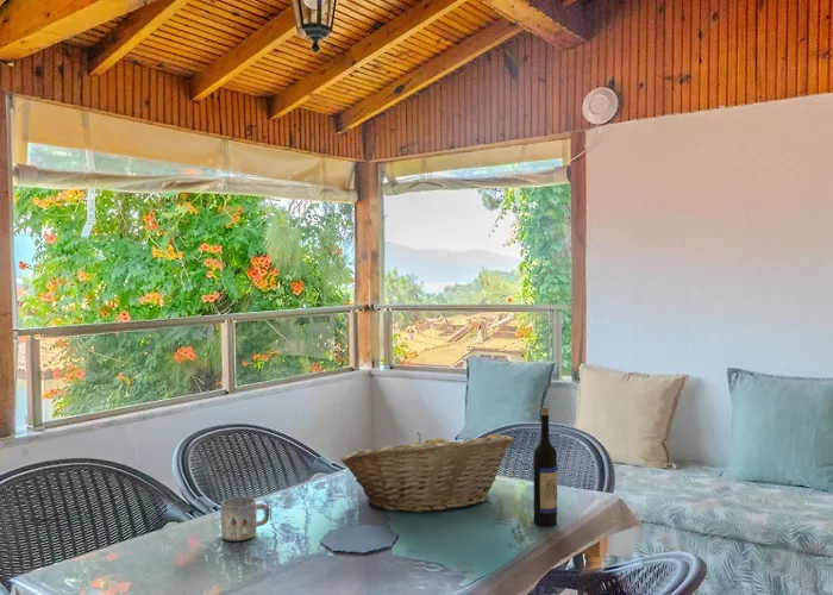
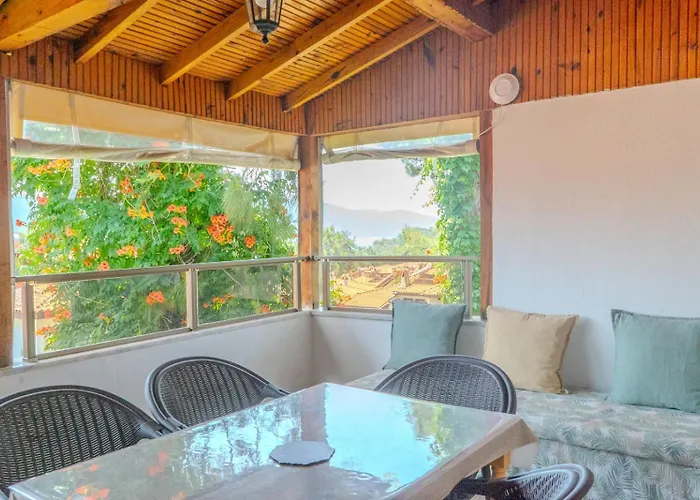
- mug (245, 516)
- fruit basket (428, 463)
- wine bottle (545, 464)
